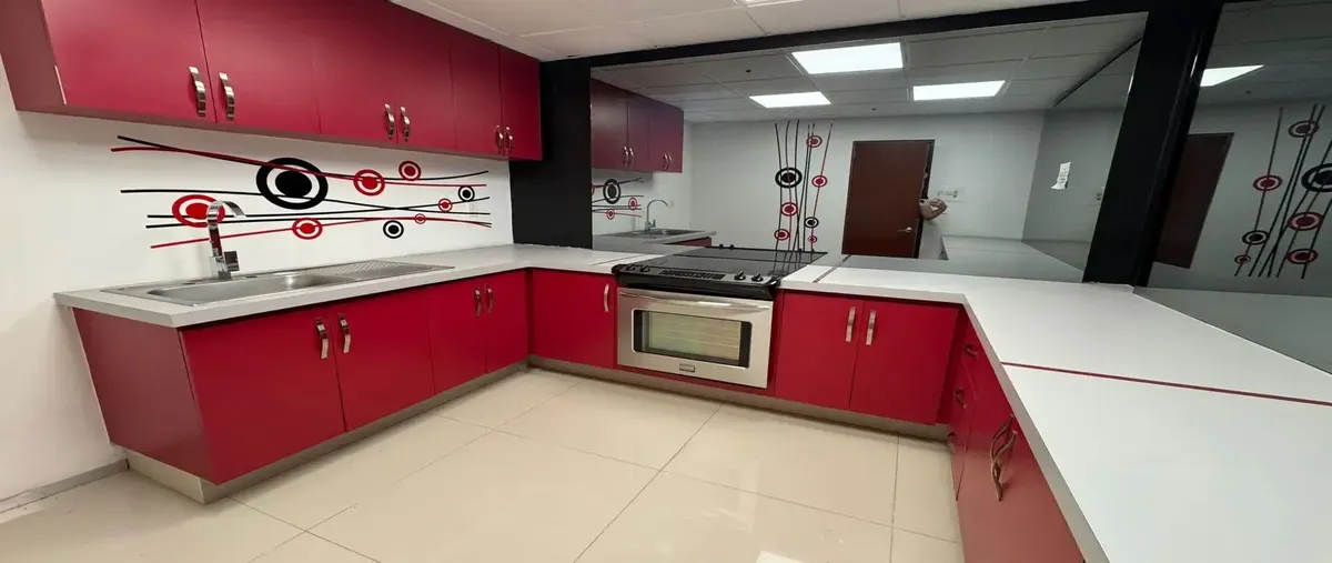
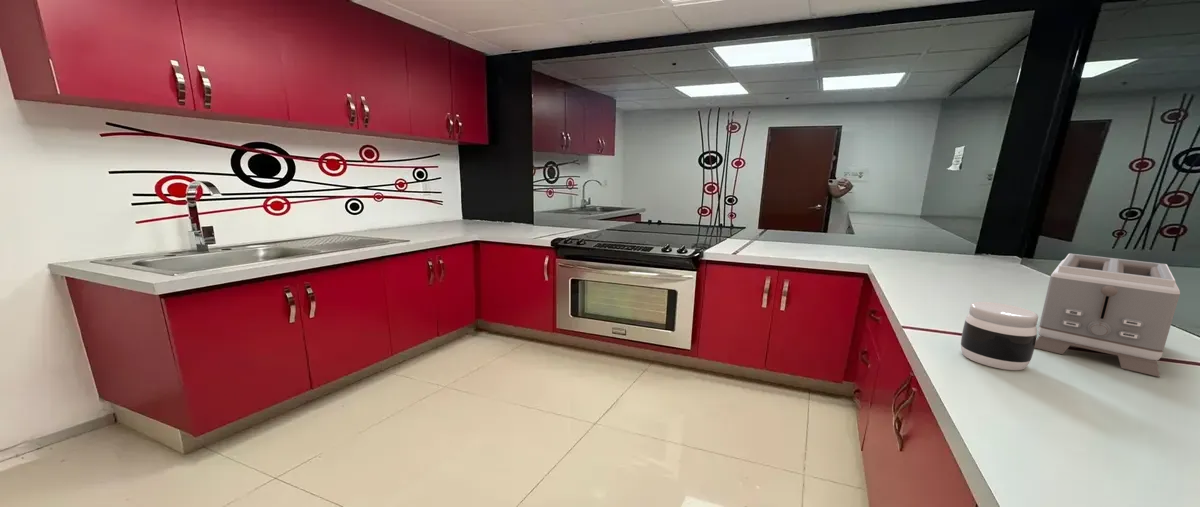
+ jar (997, 334)
+ toaster (1103, 306)
